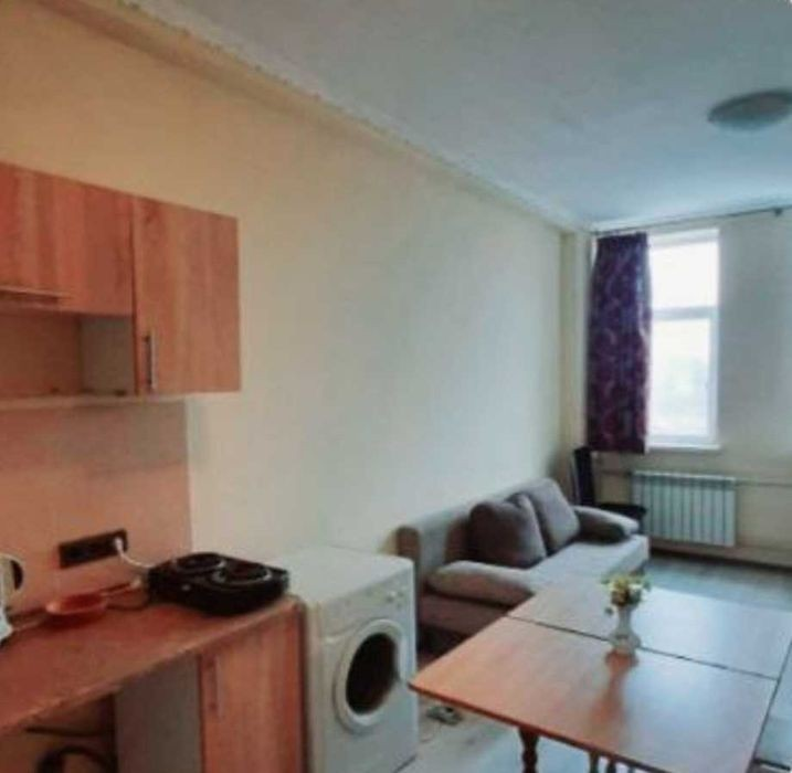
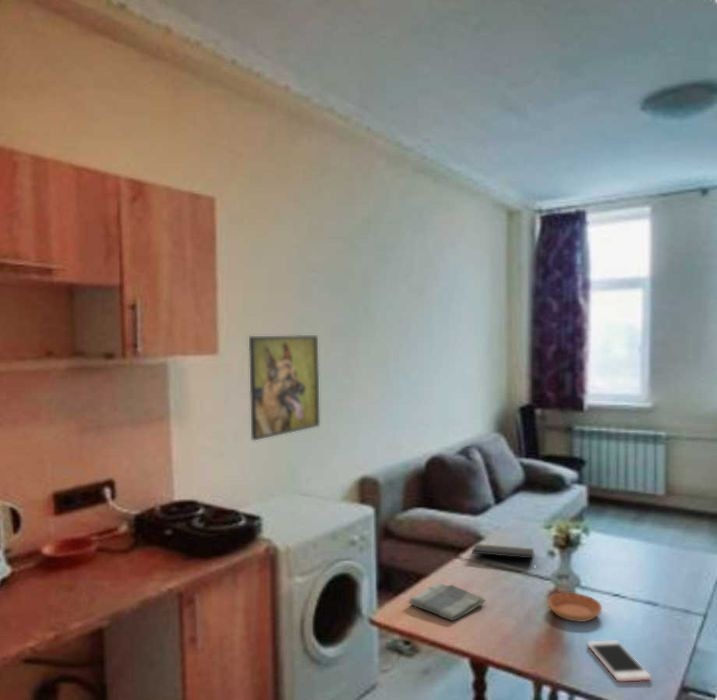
+ dish towel (447, 599)
+ cell phone (617, 659)
+ saucer (574, 607)
+ notepad (503, 551)
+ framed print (286, 384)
